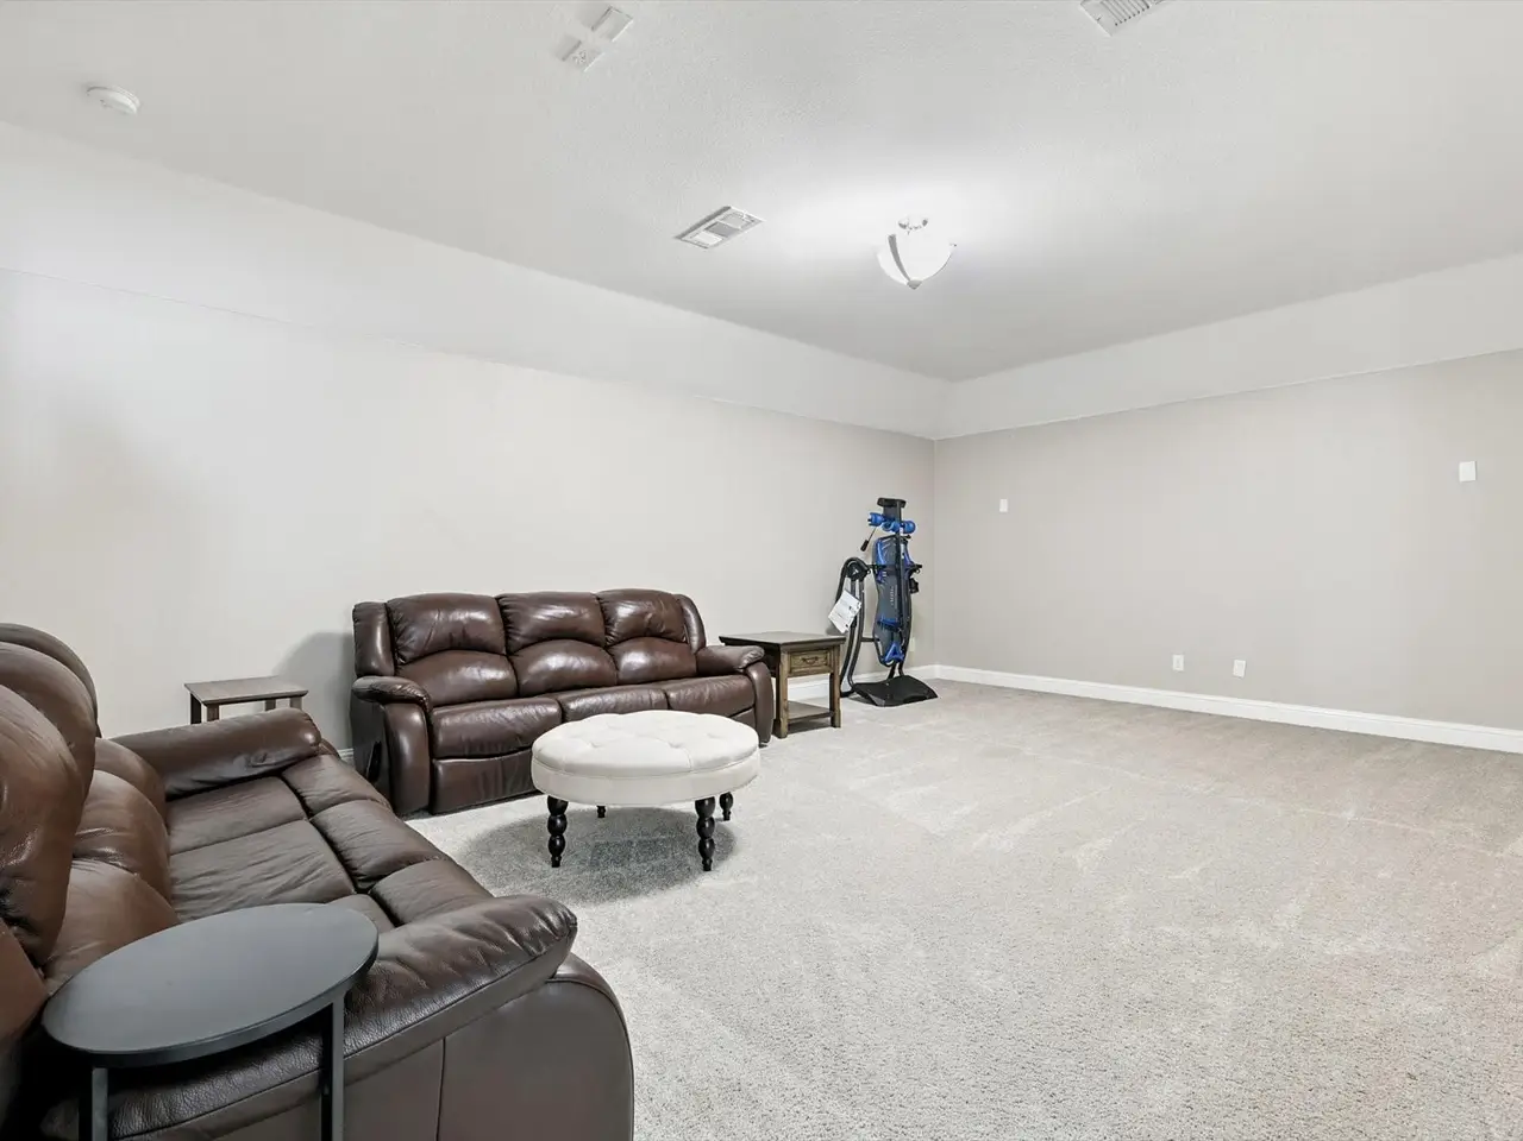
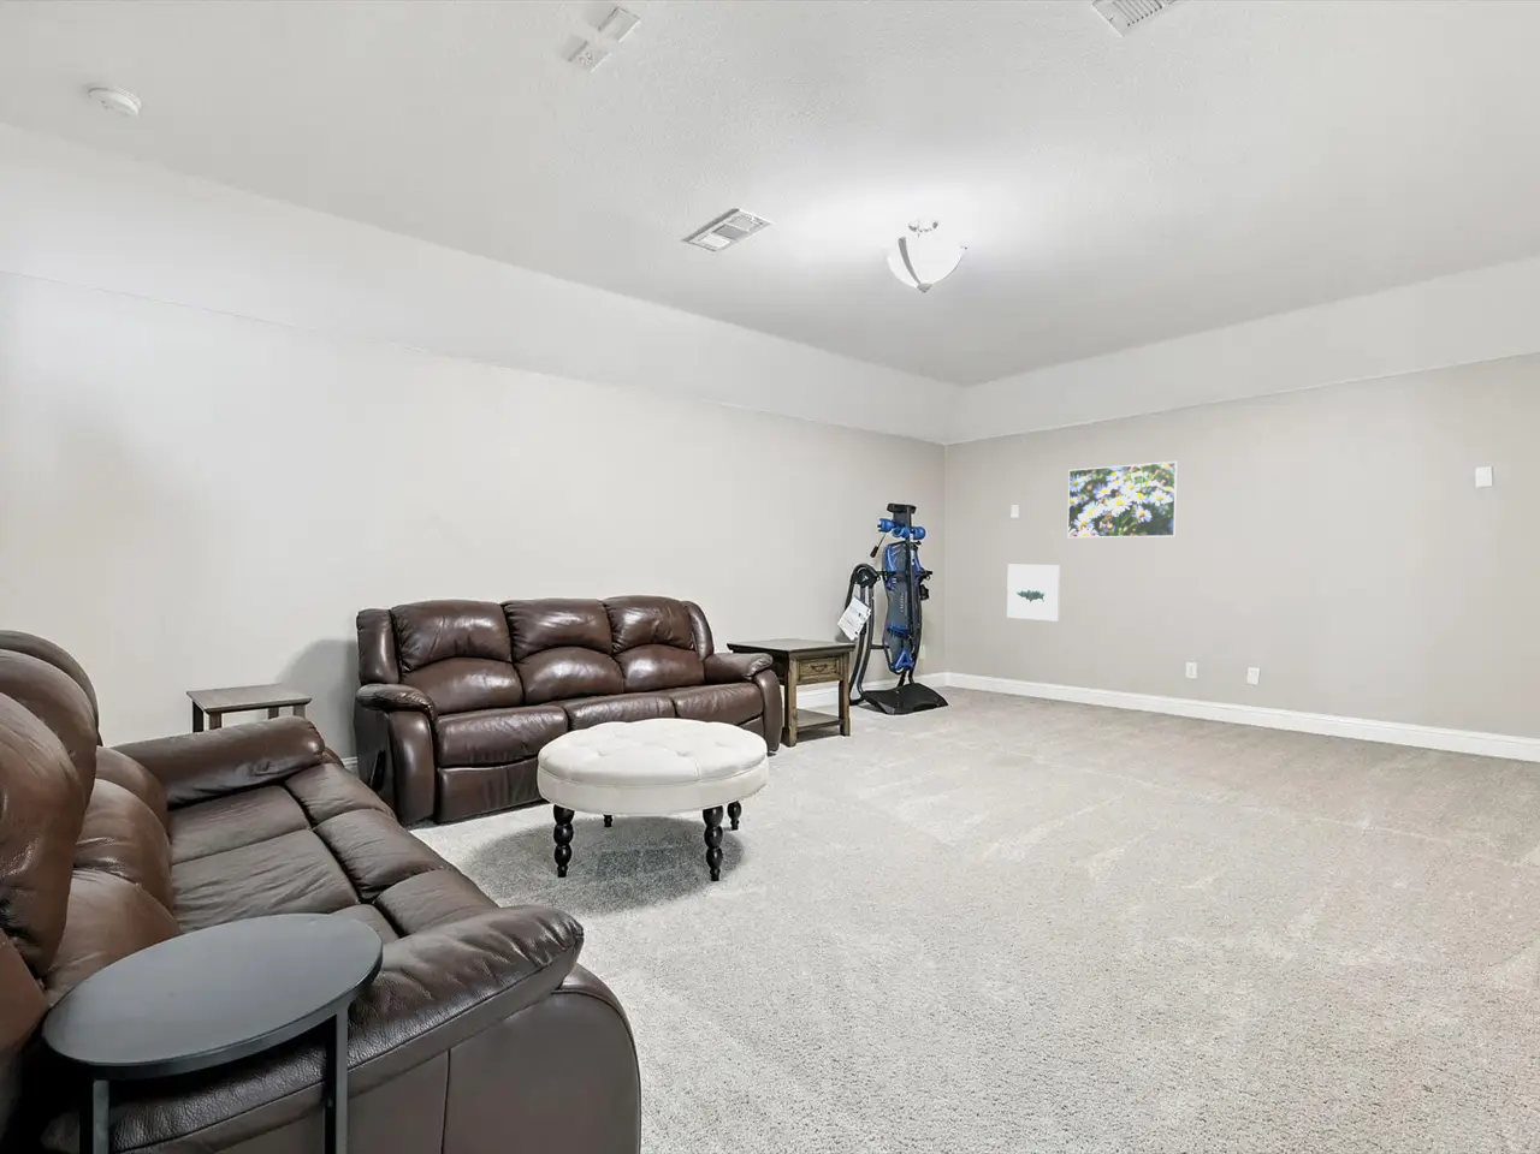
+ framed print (1119, 502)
+ wall art (1032, 592)
